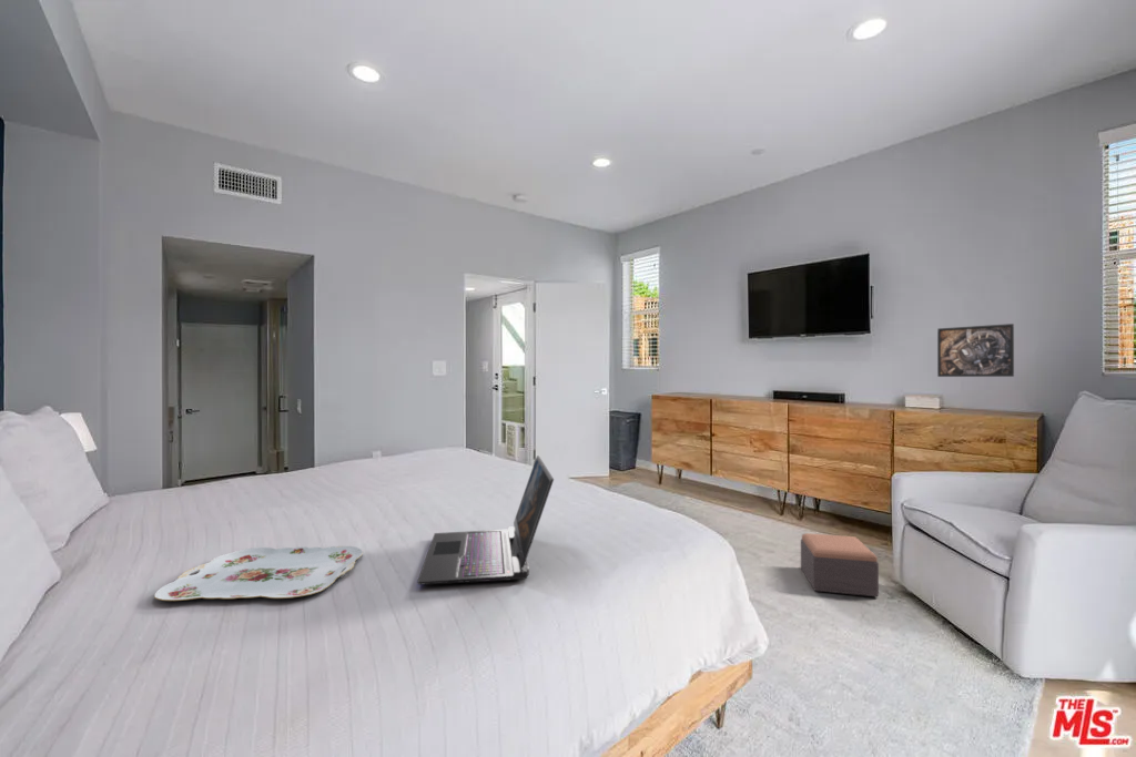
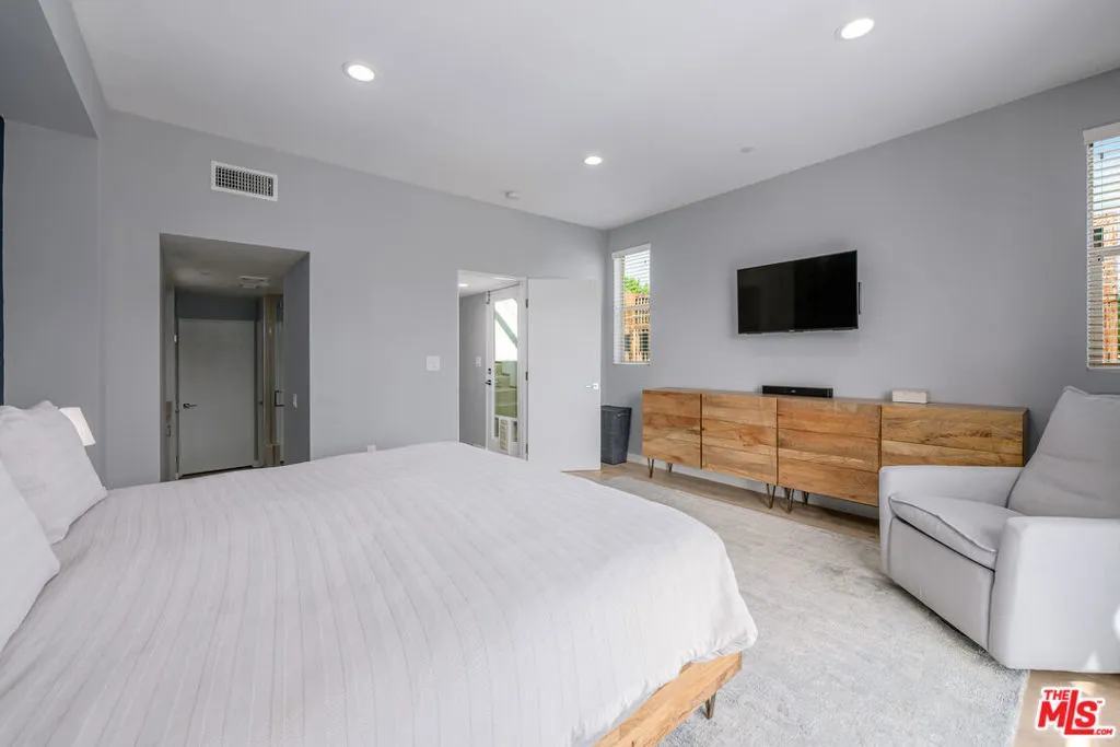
- footstool (836, 561)
- serving tray (270, 572)
- laptop (488, 530)
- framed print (974, 351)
